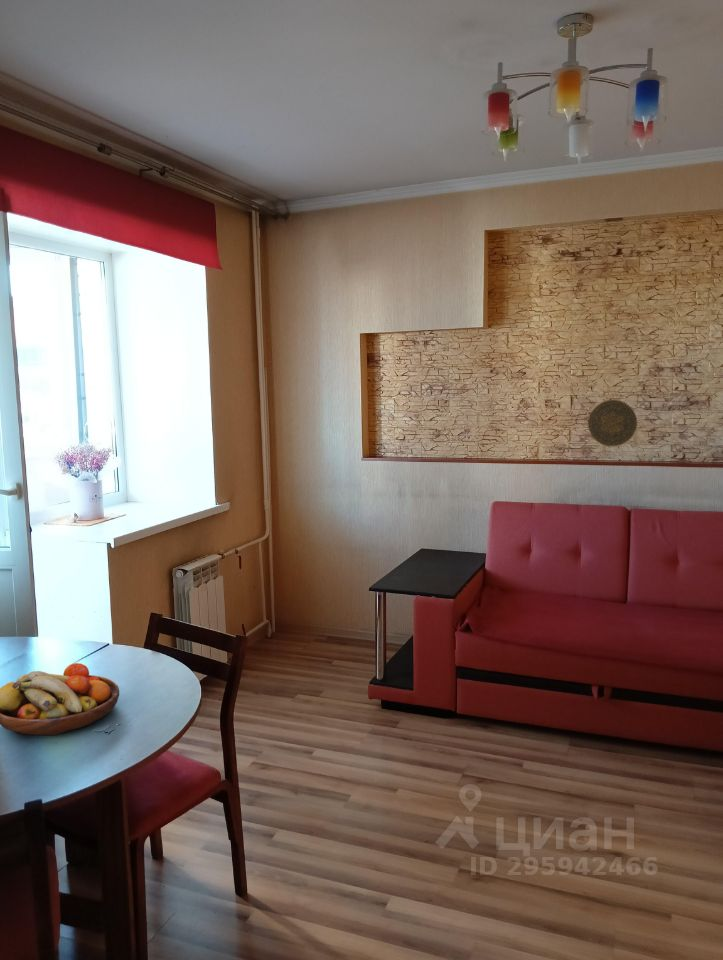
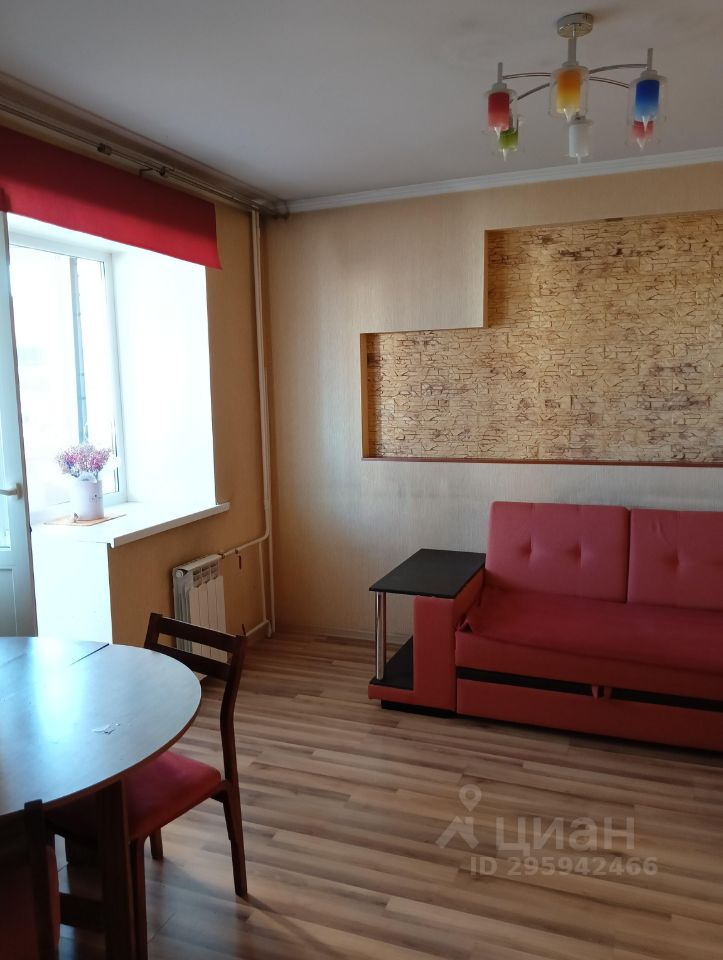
- decorative plate (612, 423)
- fruit bowl (57, 692)
